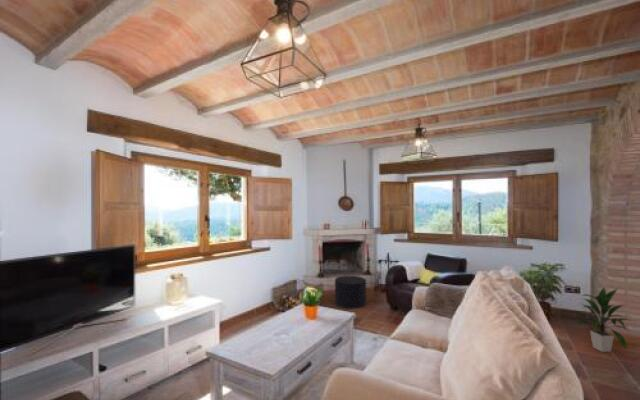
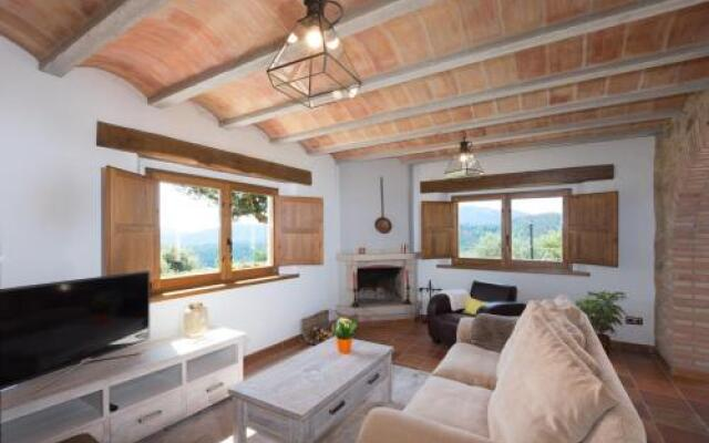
- indoor plant (602, 319)
- stool (350, 291)
